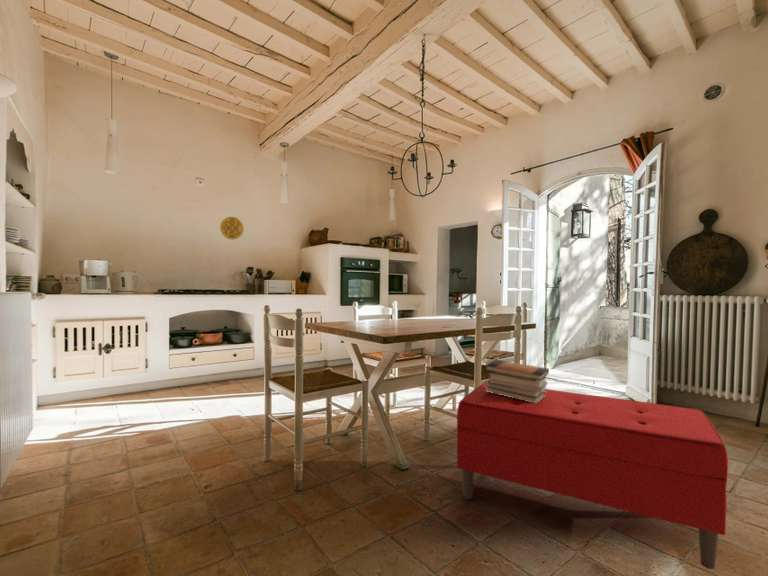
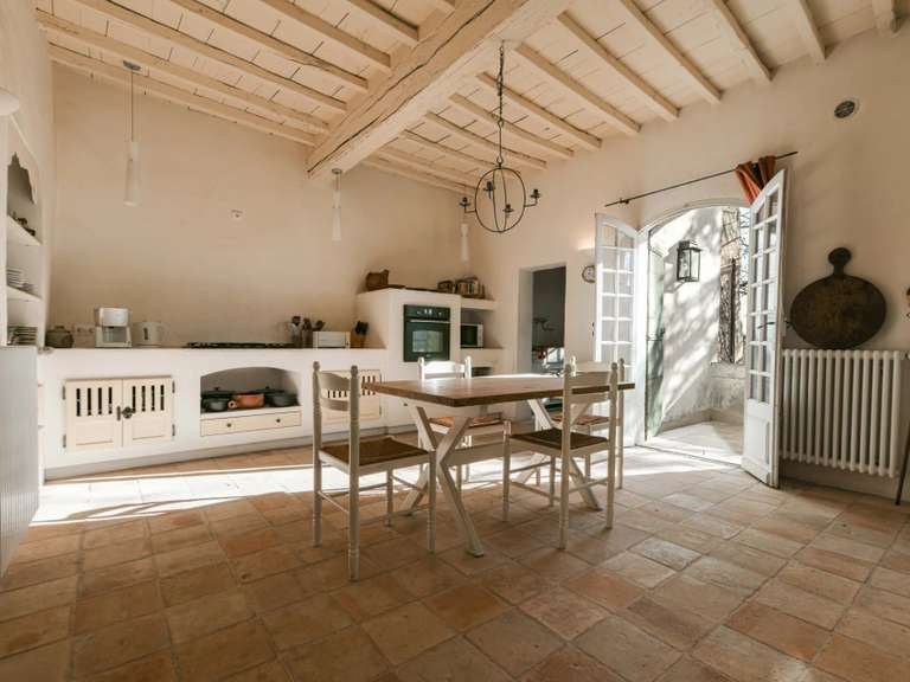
- bench (576, 455)
- book stack (515, 381)
- medallion (232, 228)
